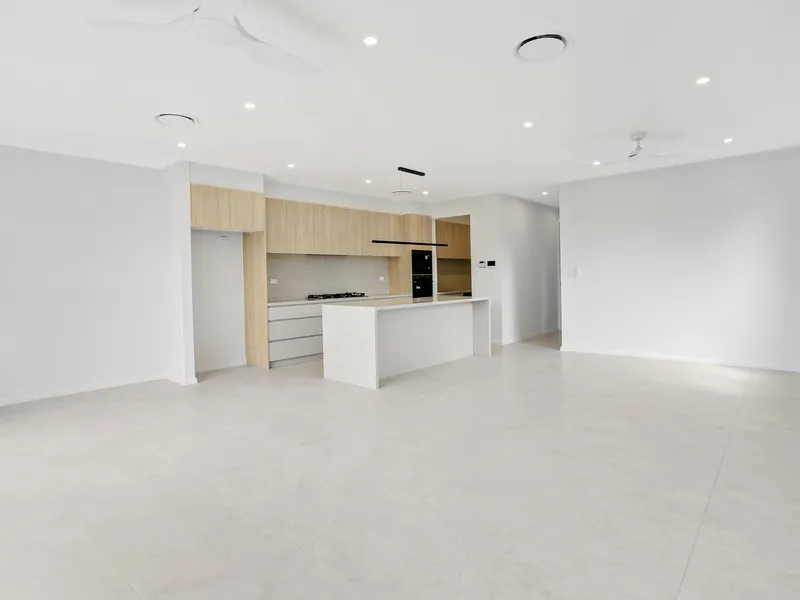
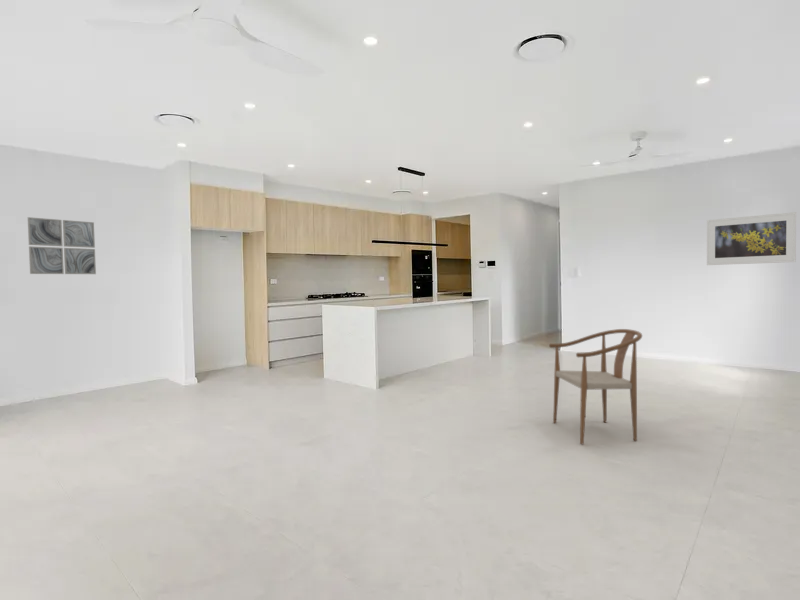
+ chair (598, 381)
+ wall art (64, 246)
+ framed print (749, 240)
